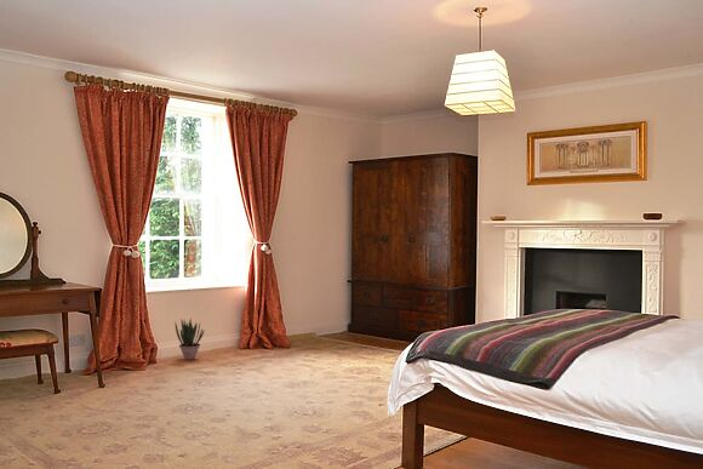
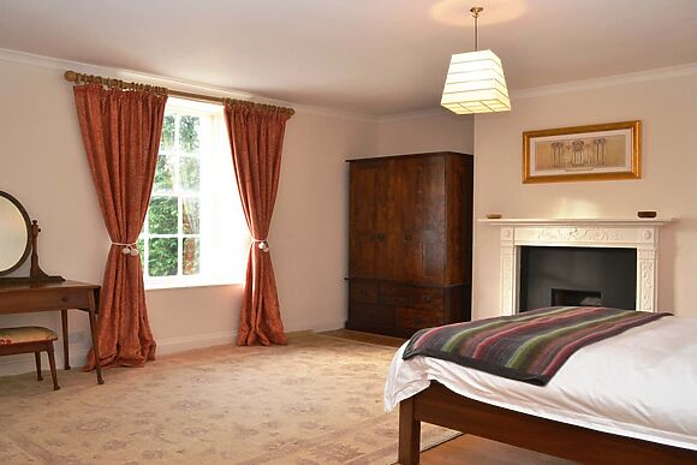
- potted plant (189, 338)
